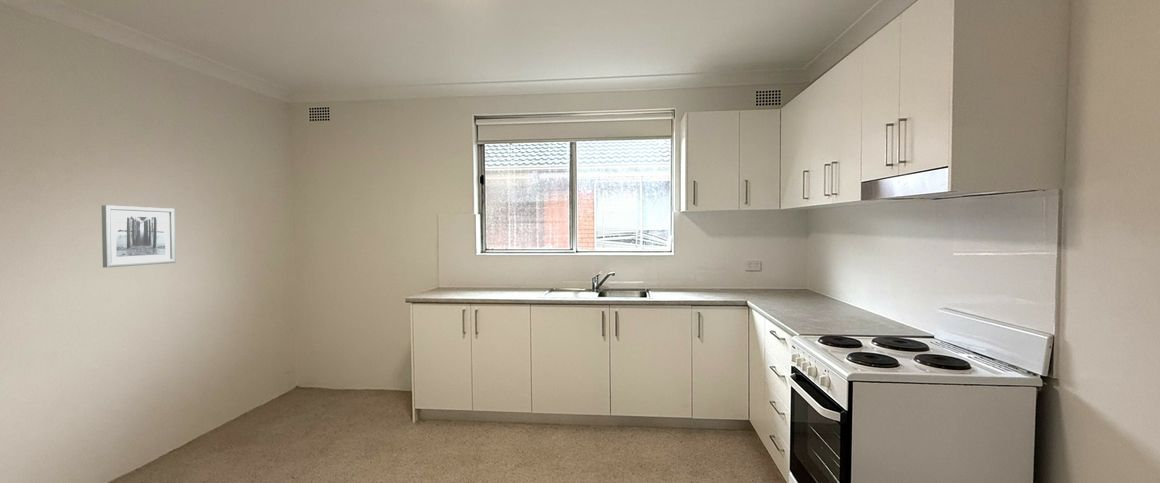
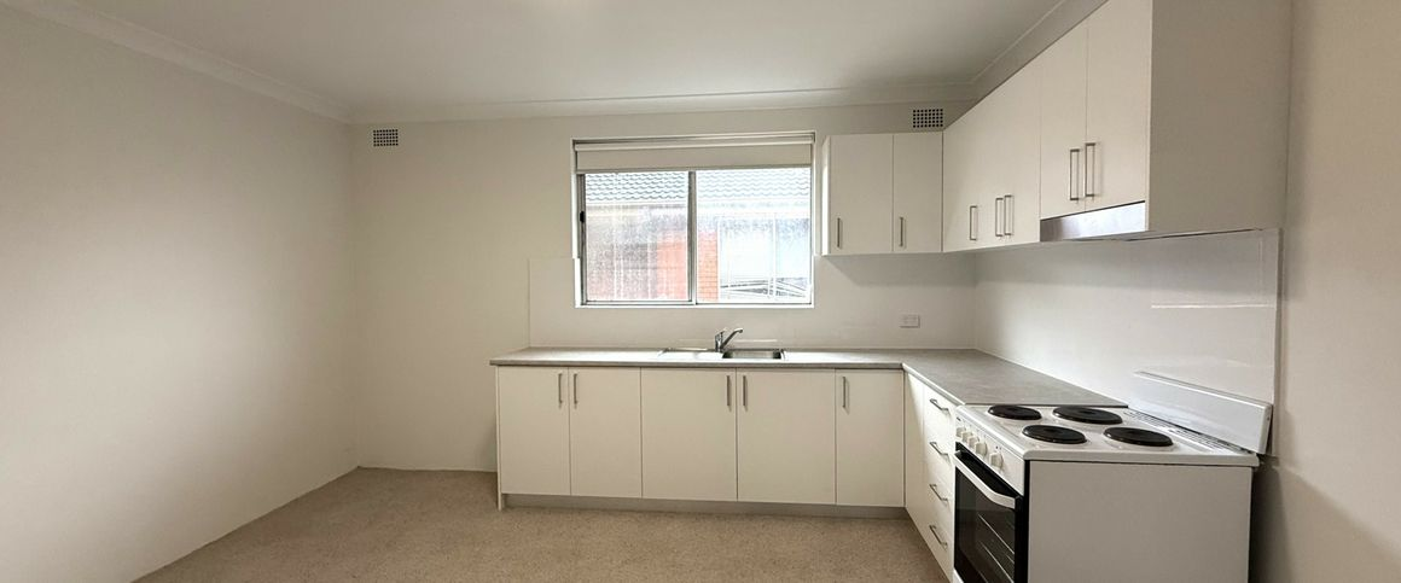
- wall art (141, 236)
